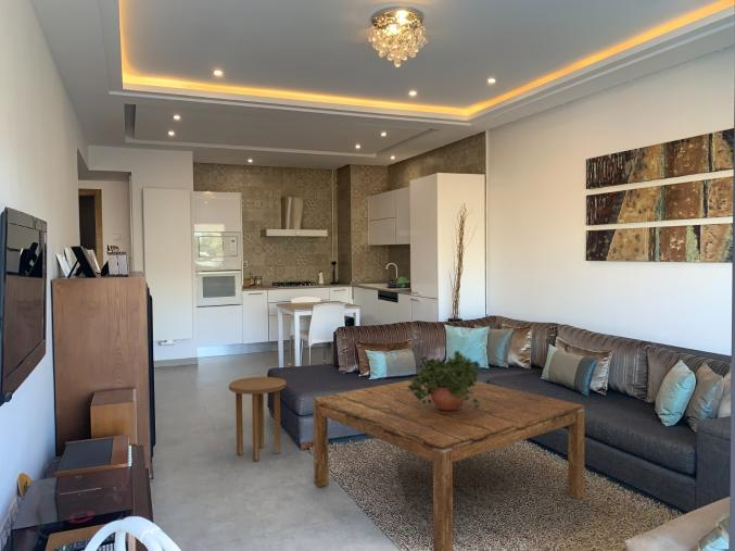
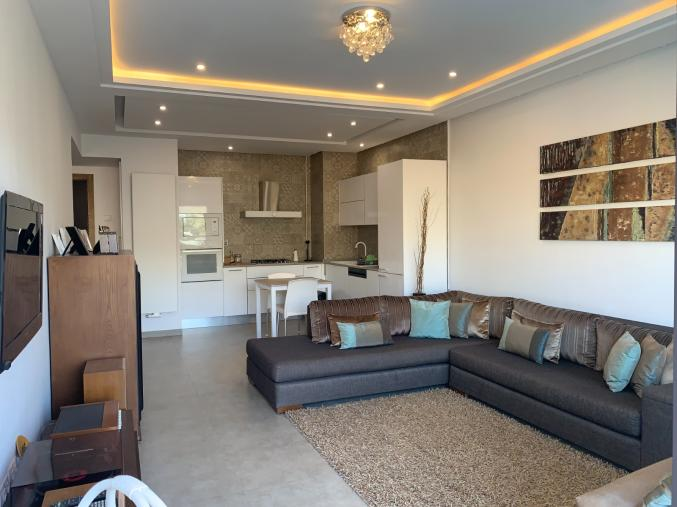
- side table (257, 417)
- potted plant (445, 380)
- coffee table (444, 446)
